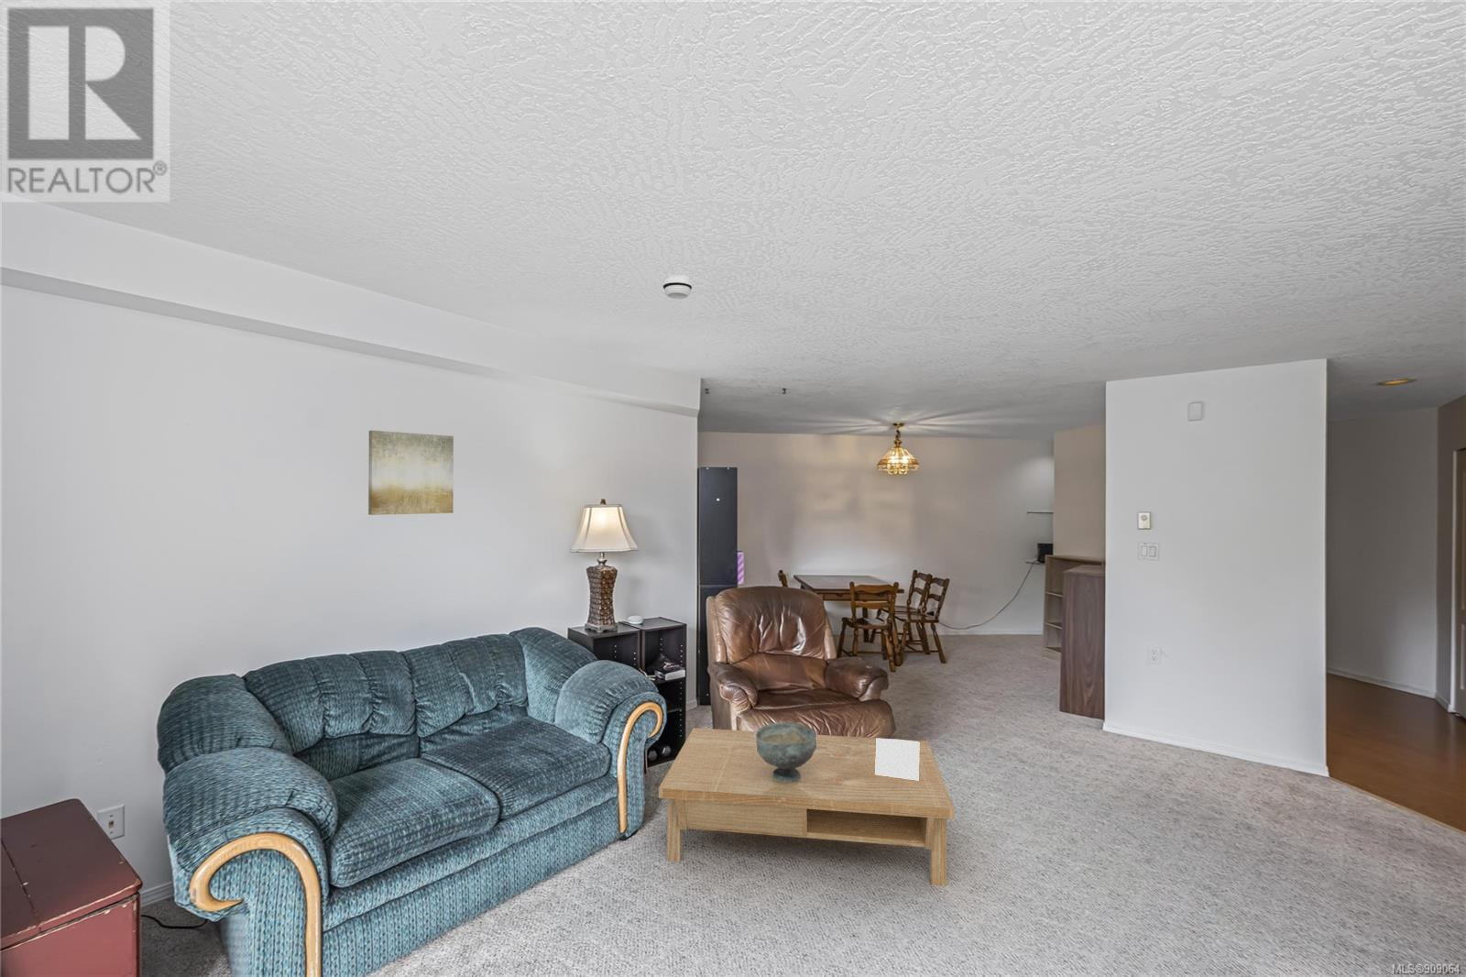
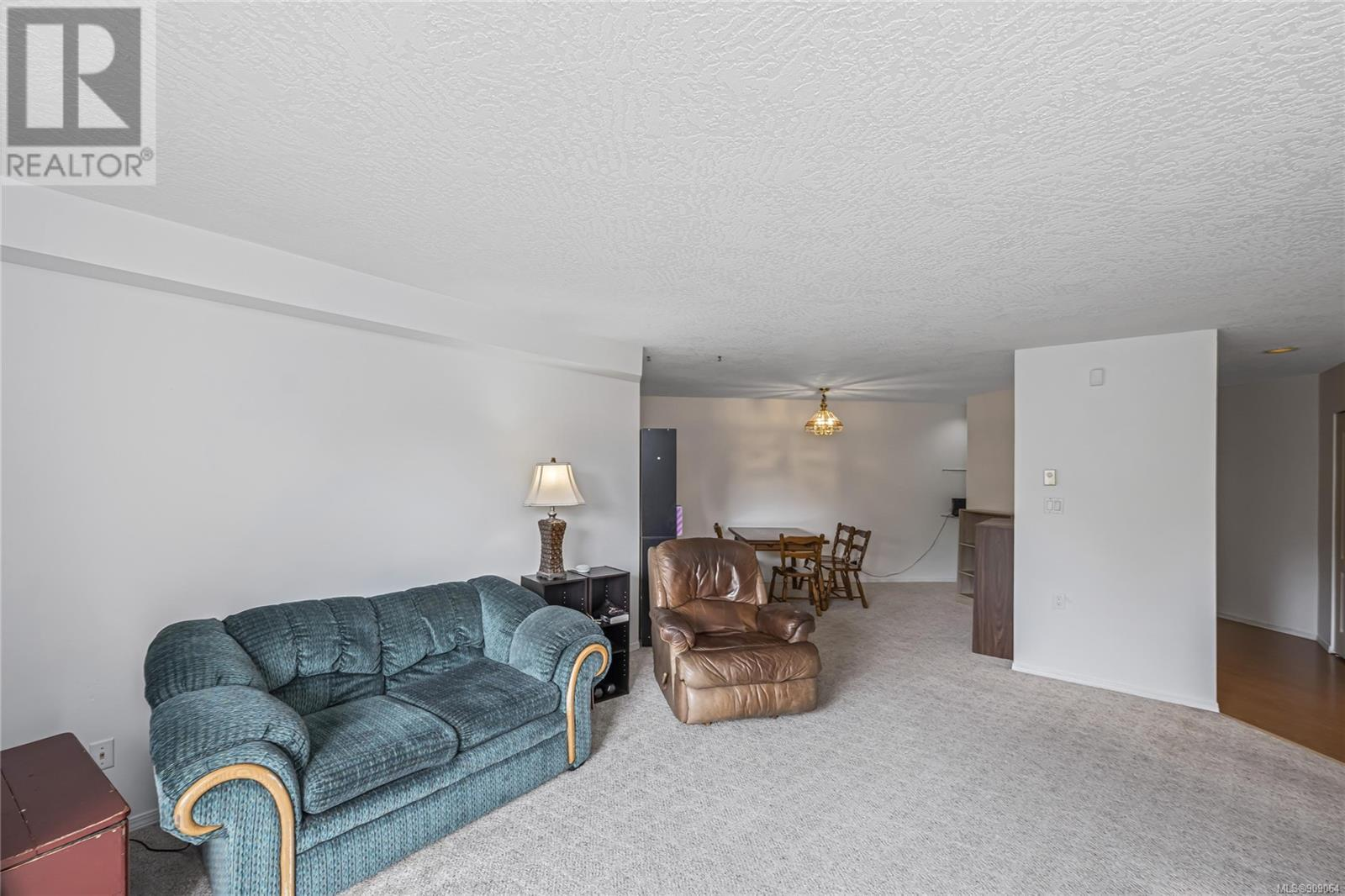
- smoke detector (677, 287)
- decorative bowl (785, 753)
- coffee table (804, 801)
- wall art (412, 473)
